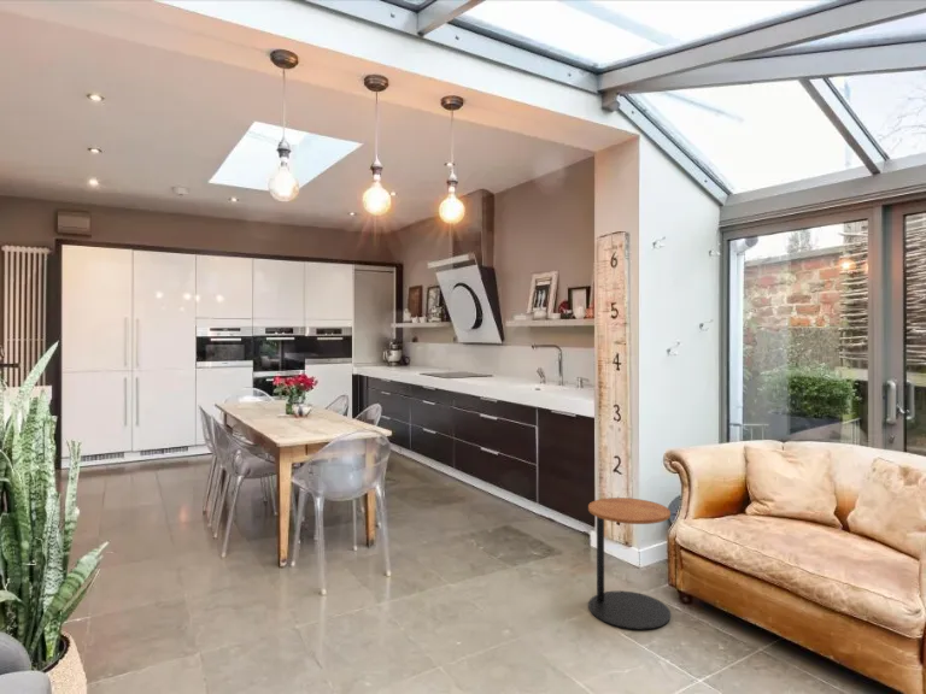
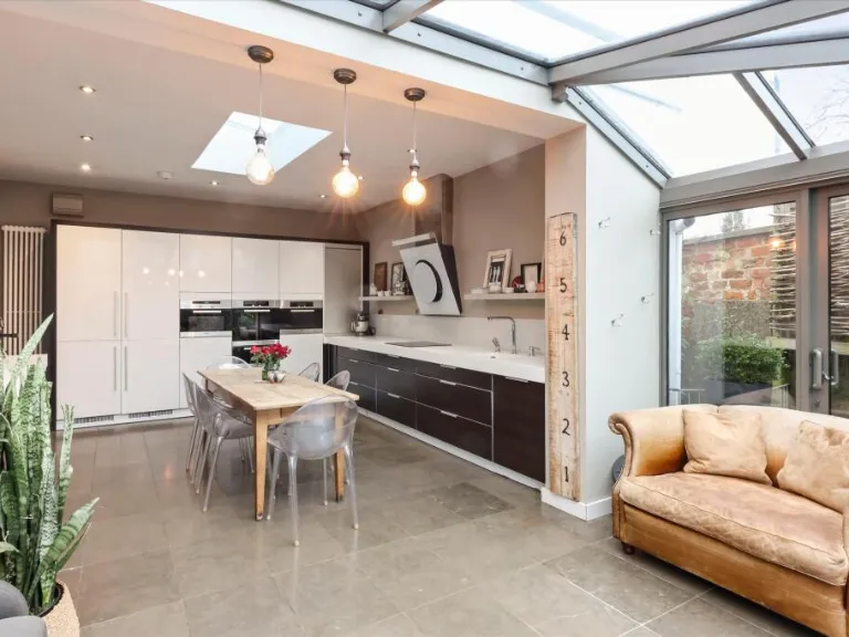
- side table (603, 559)
